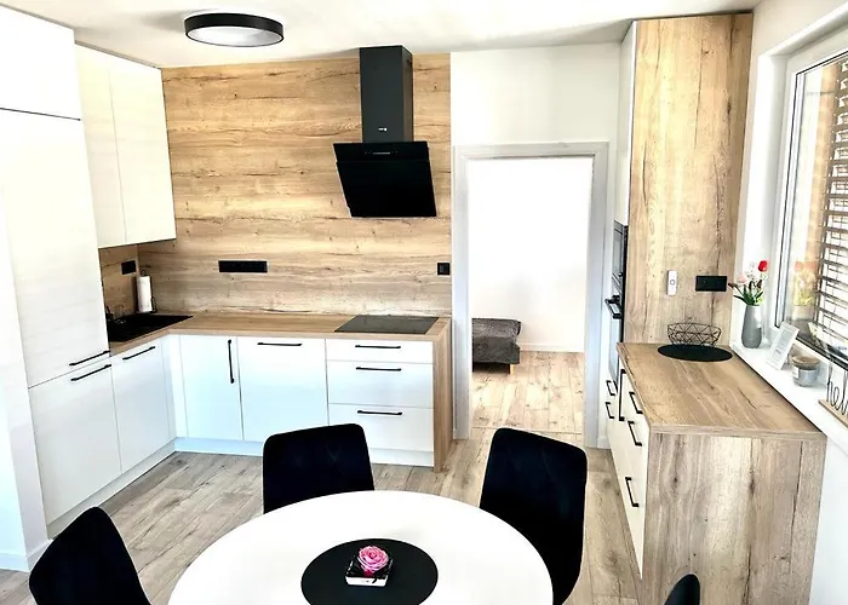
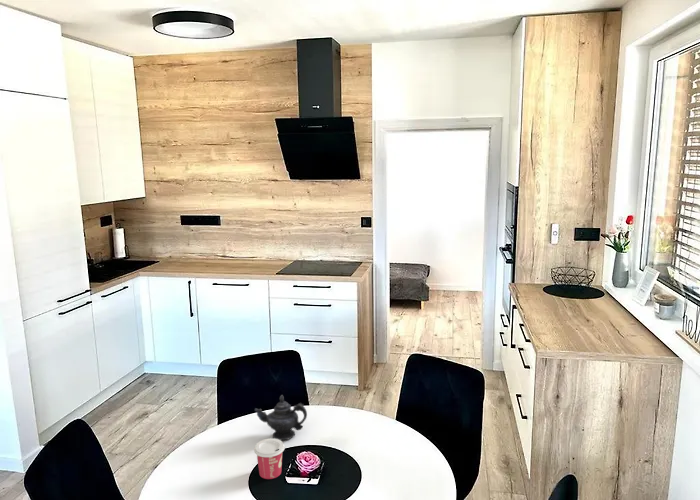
+ cup (269, 459)
+ teapot (280, 415)
